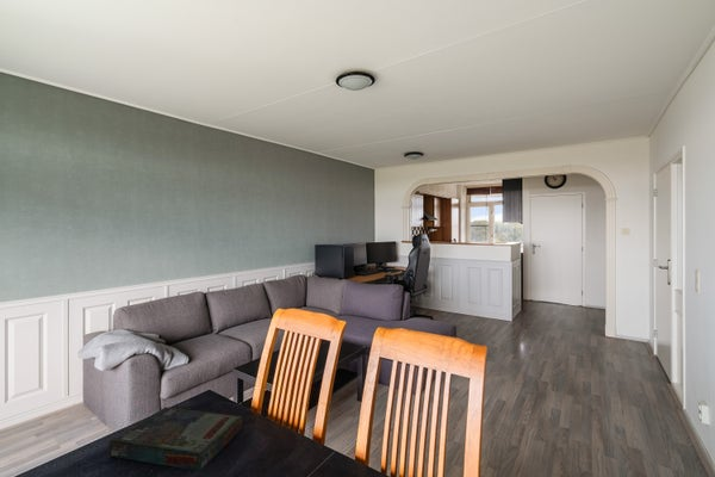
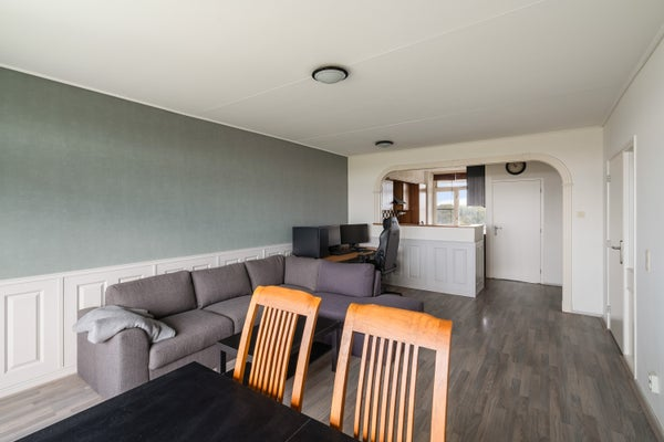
- board game (180, 434)
